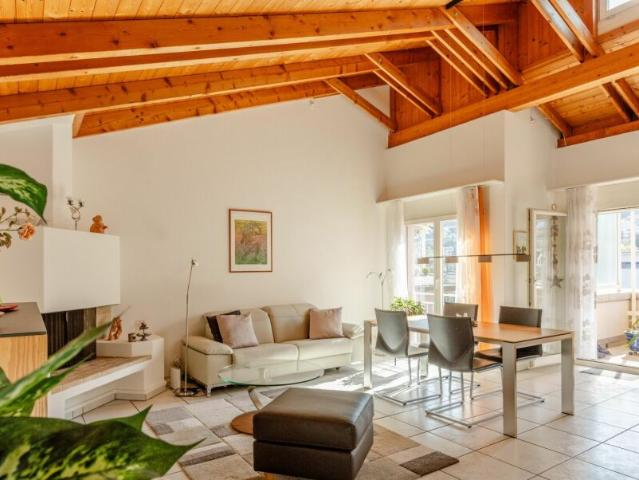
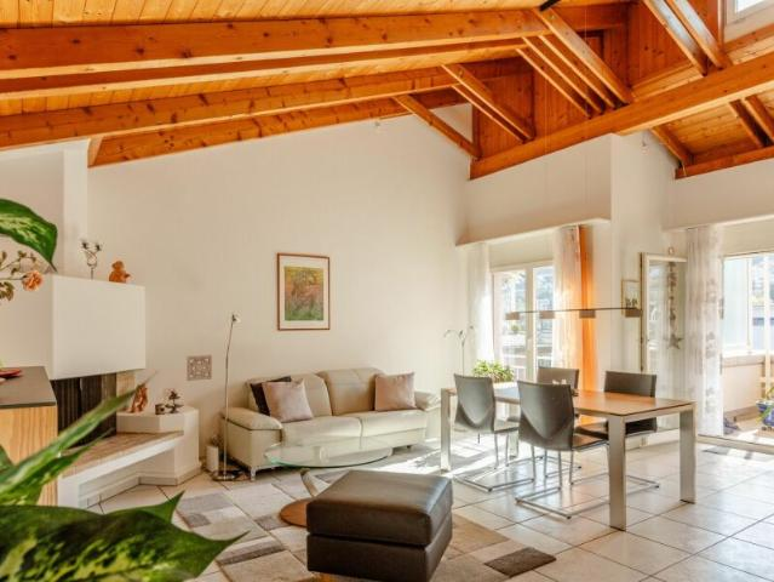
+ wall ornament (199, 367)
